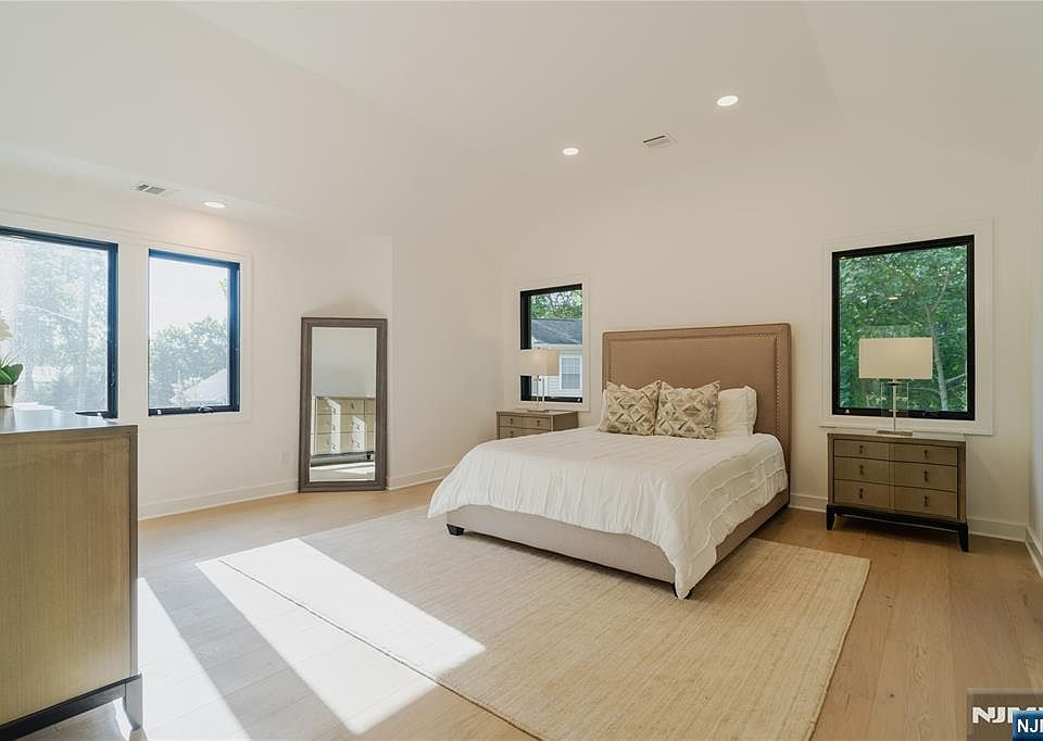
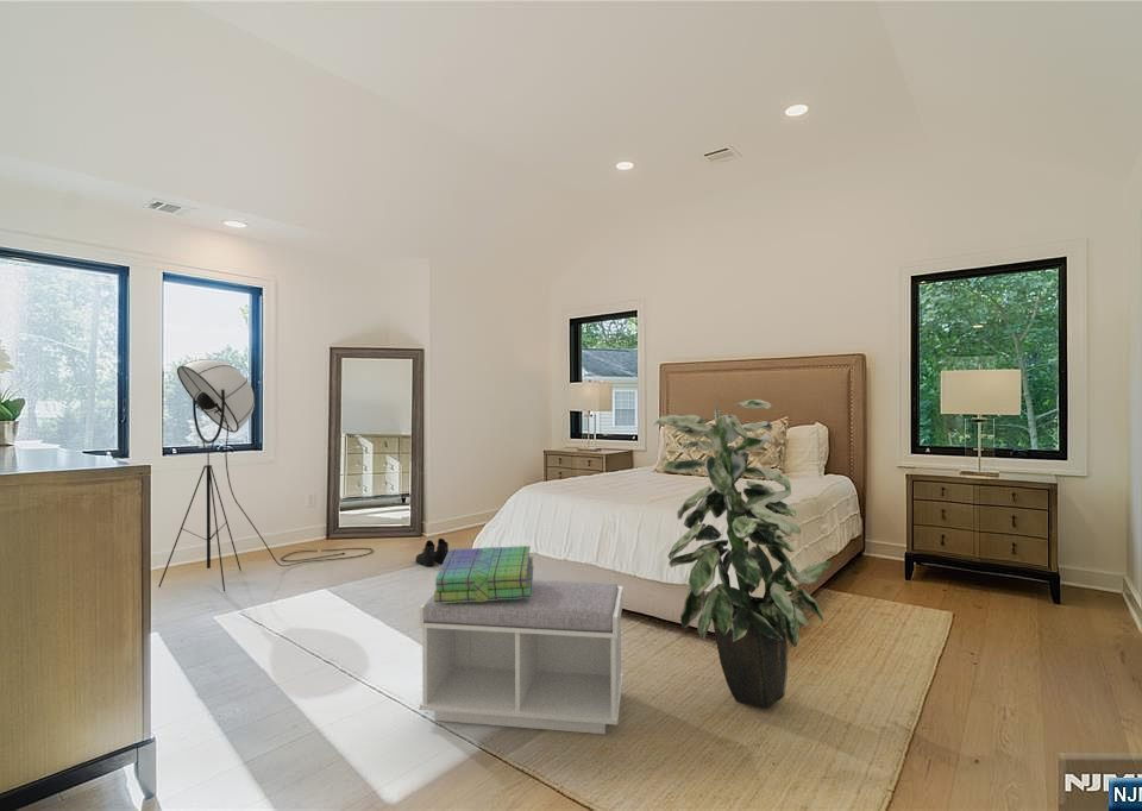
+ indoor plant (739, 549)
+ boots (432, 551)
+ stack of books (487, 578)
+ floor lamp (227, 470)
+ bench (526, 648)
